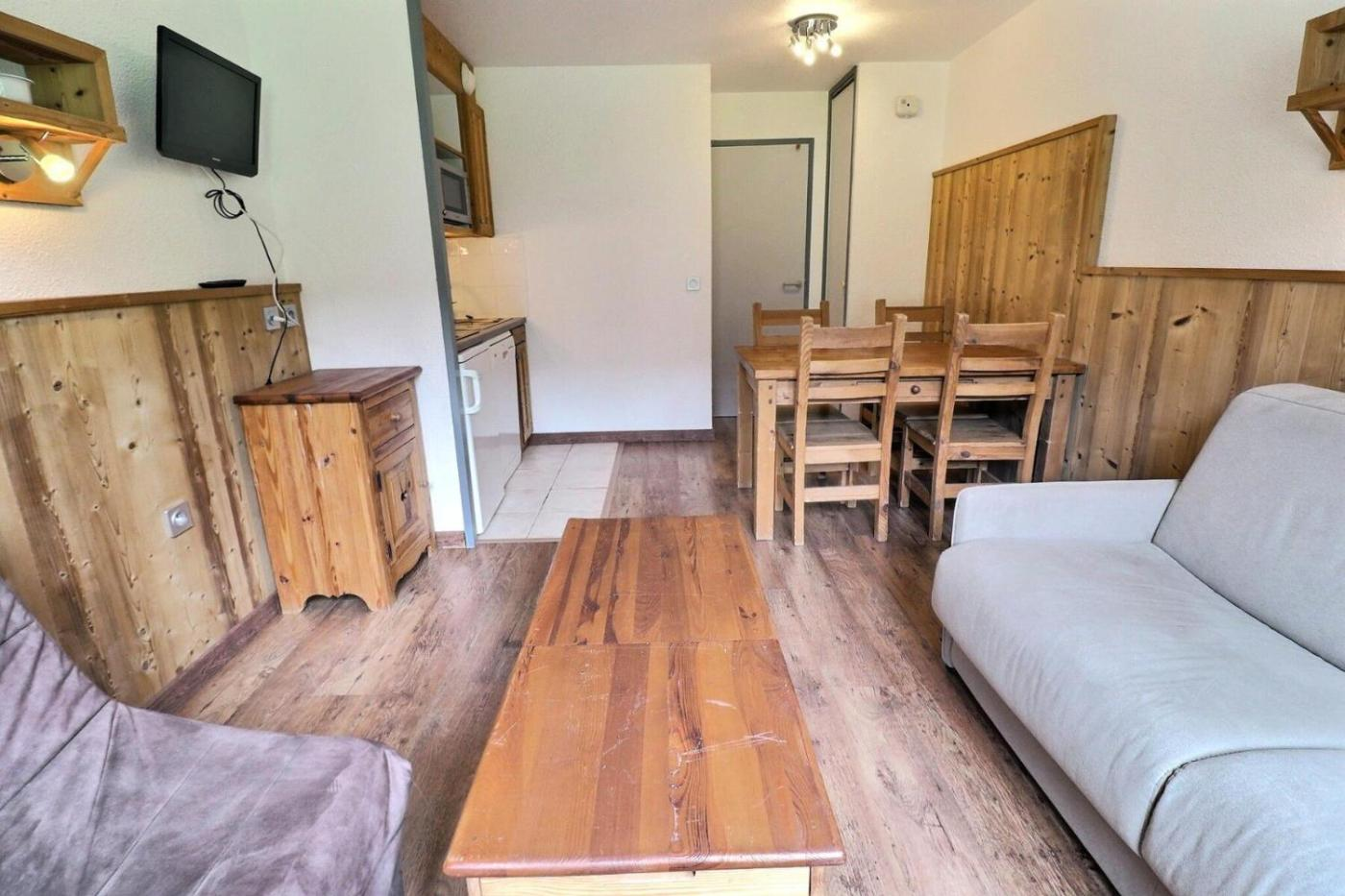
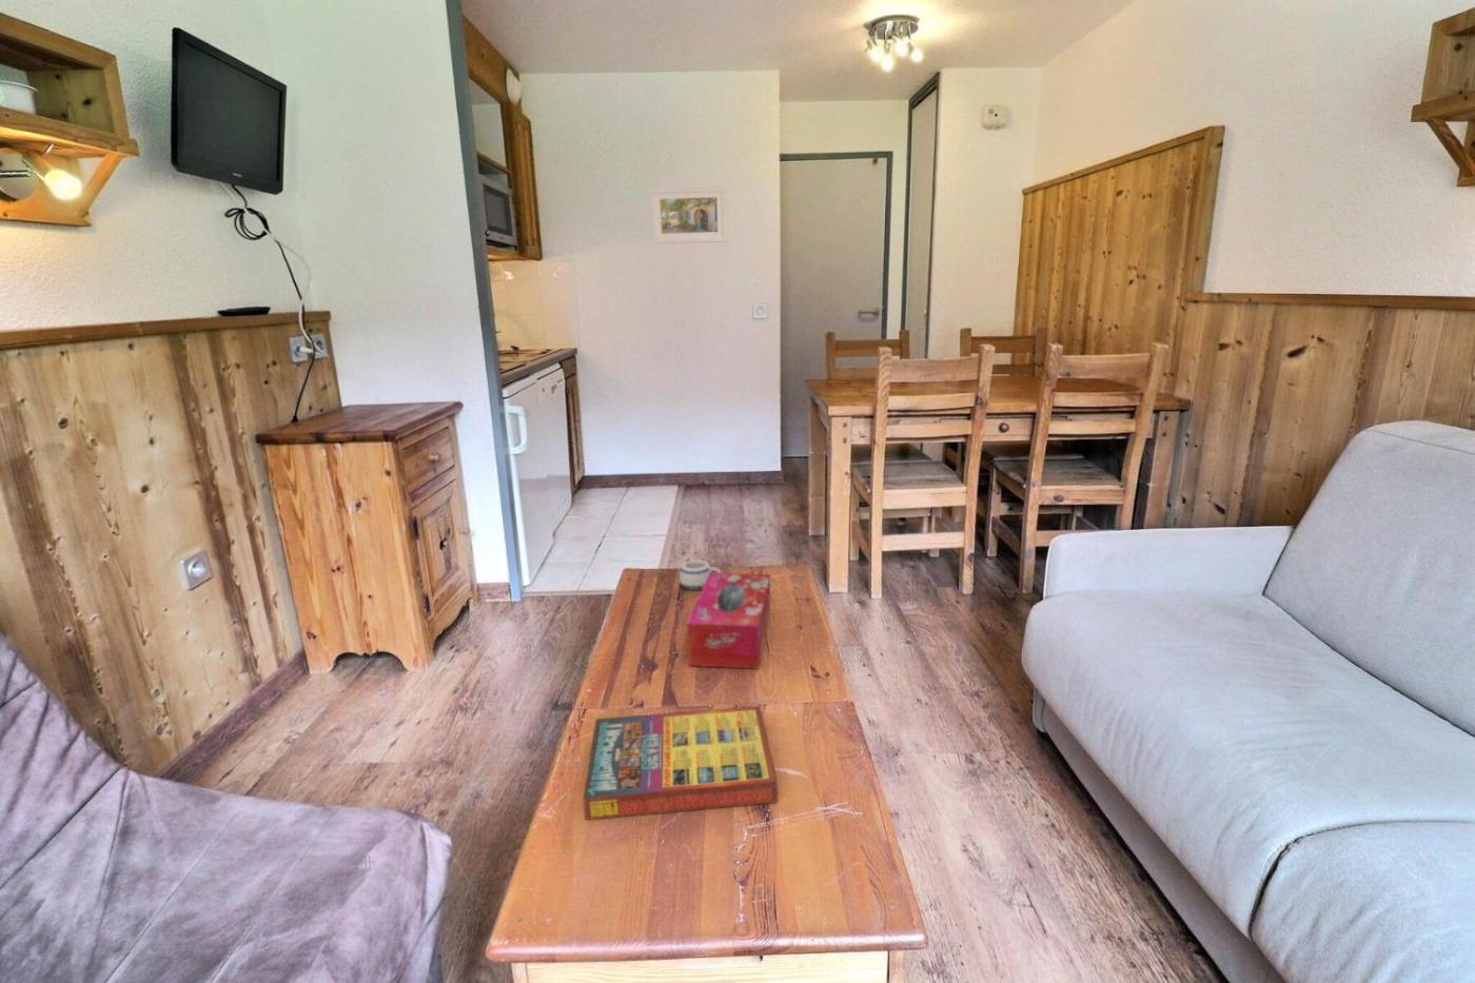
+ mug (701, 574)
+ game compilation box (680, 757)
+ tissue box (731, 617)
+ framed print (689, 215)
